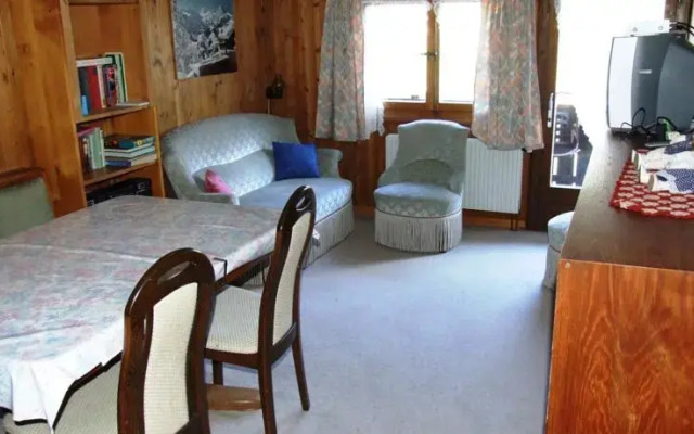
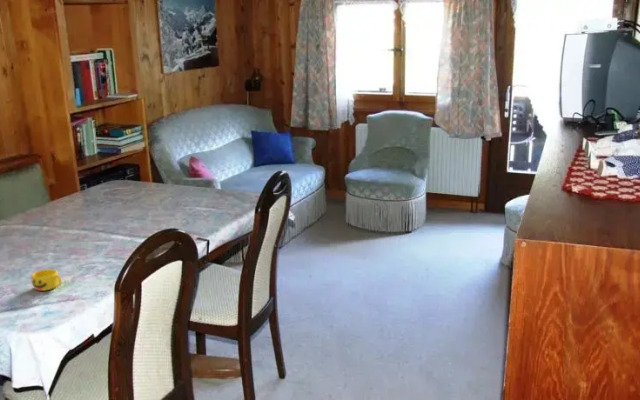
+ cup (48, 280)
